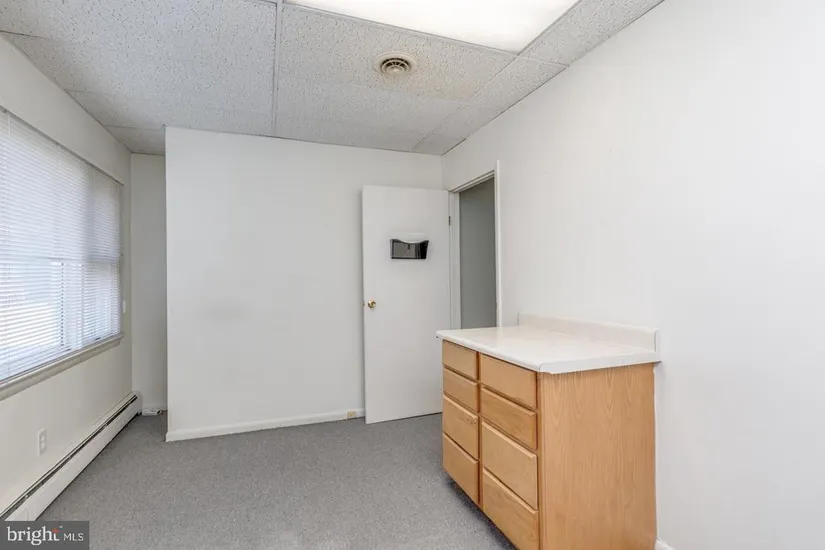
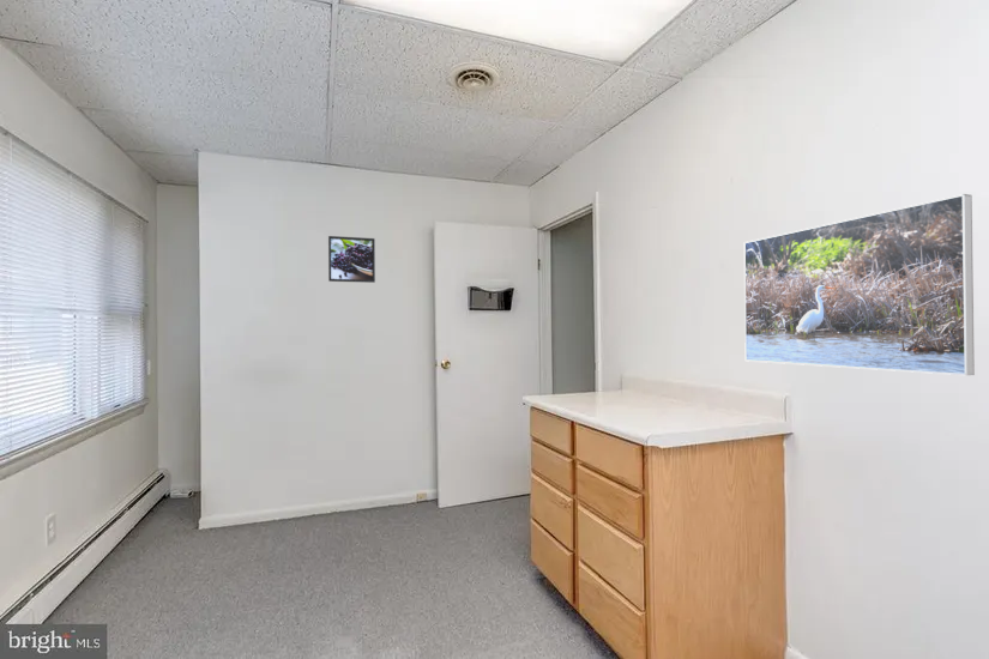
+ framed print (351, 259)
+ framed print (834, 295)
